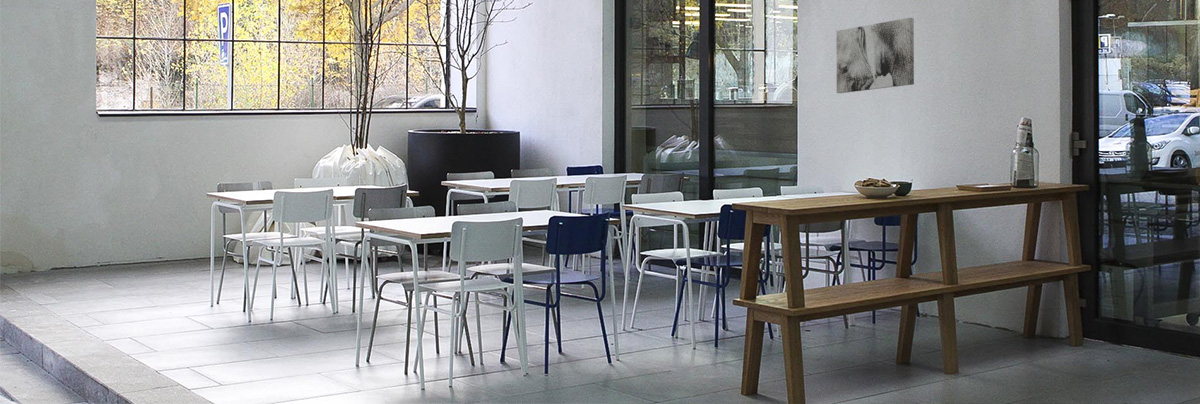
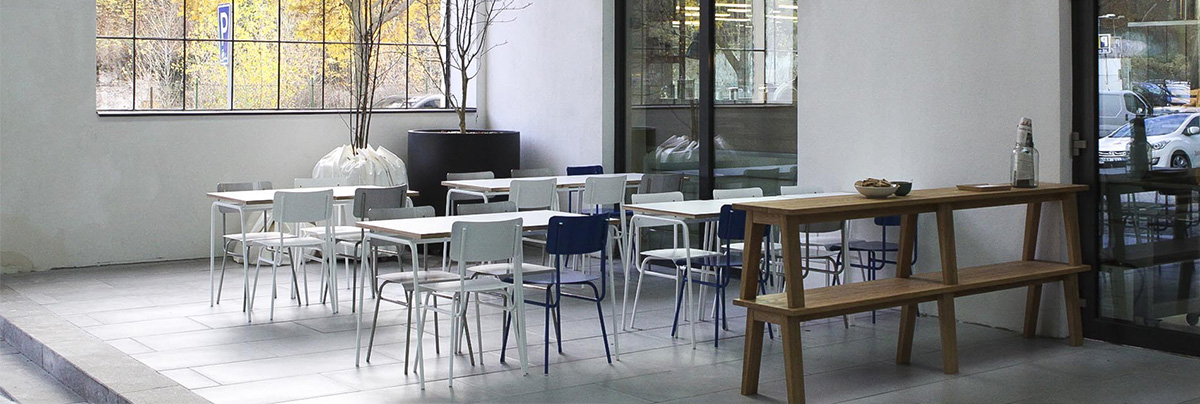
- wall art (873, 56)
